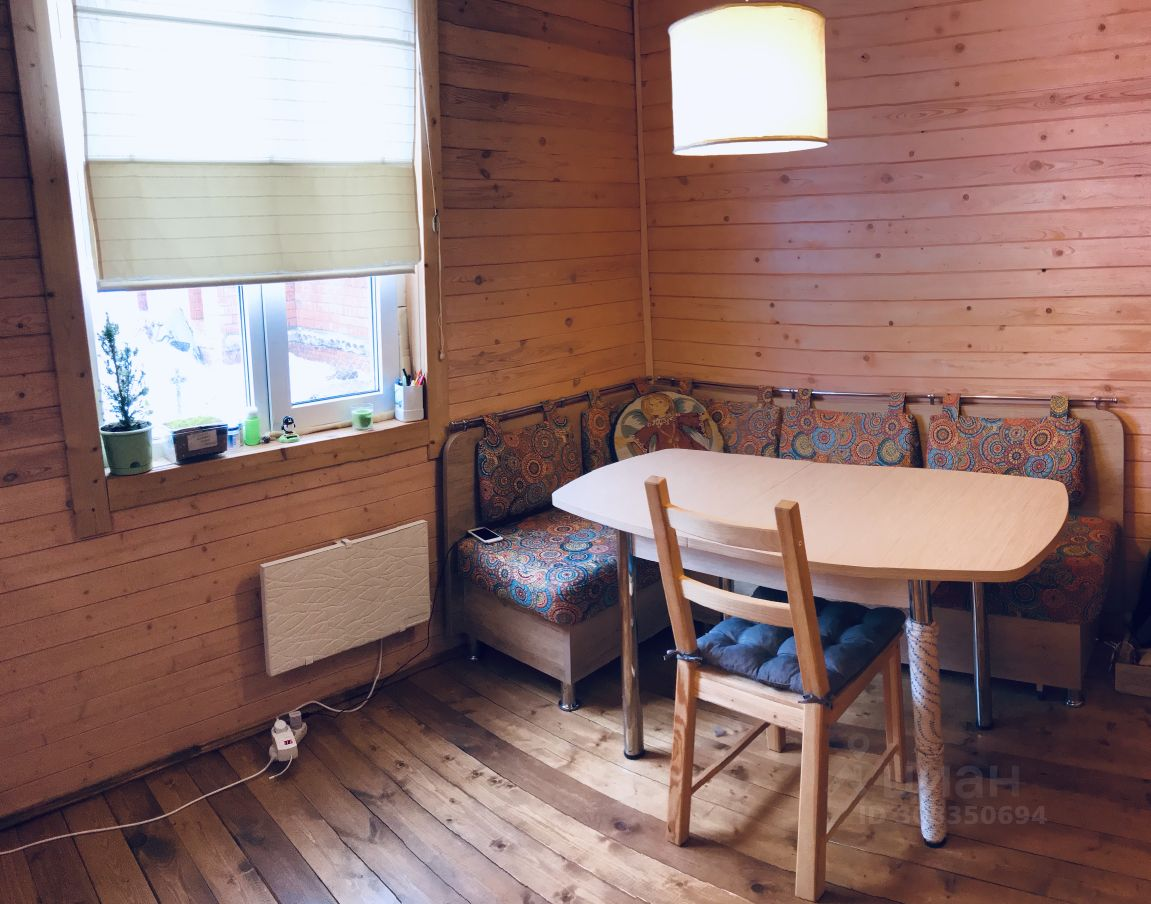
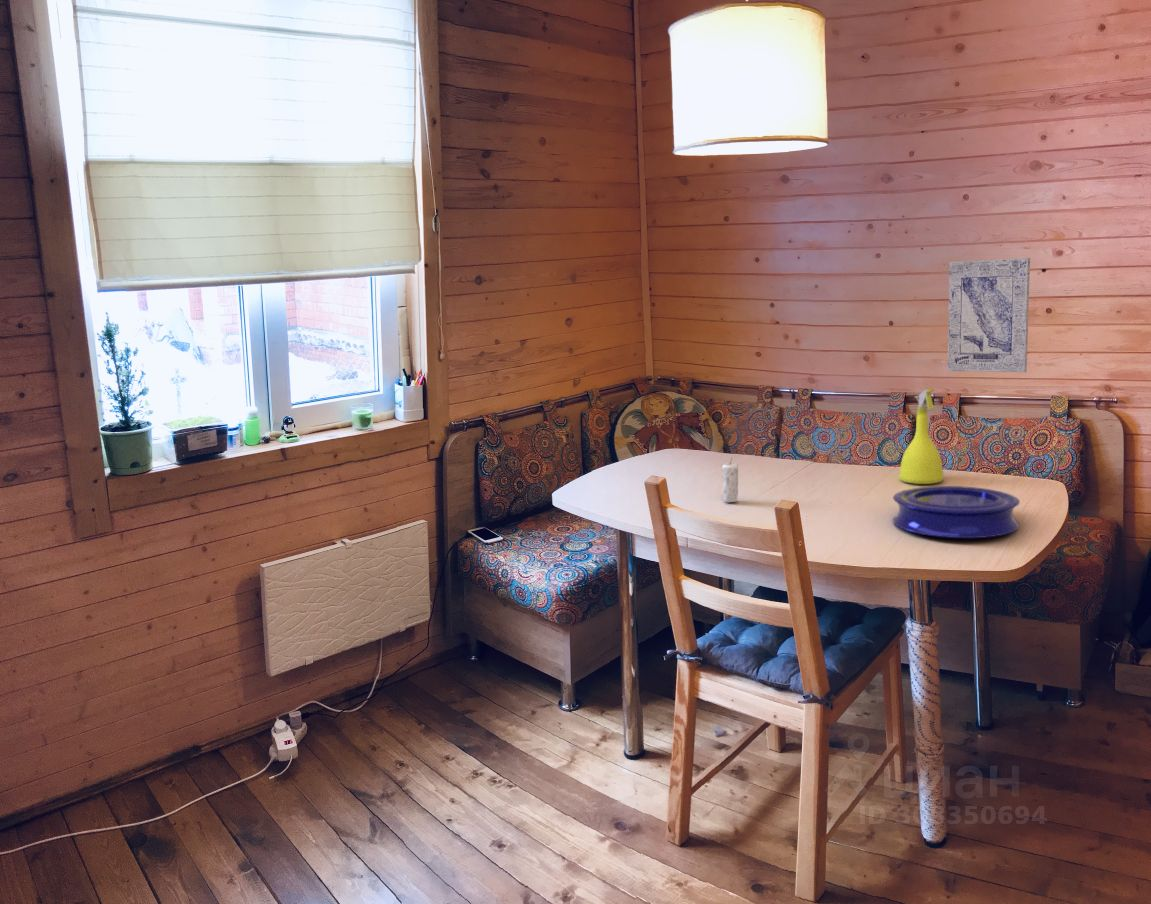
+ plate (954, 510)
+ spray bottle (922, 434)
+ wall art (987, 316)
+ candle (730, 478)
